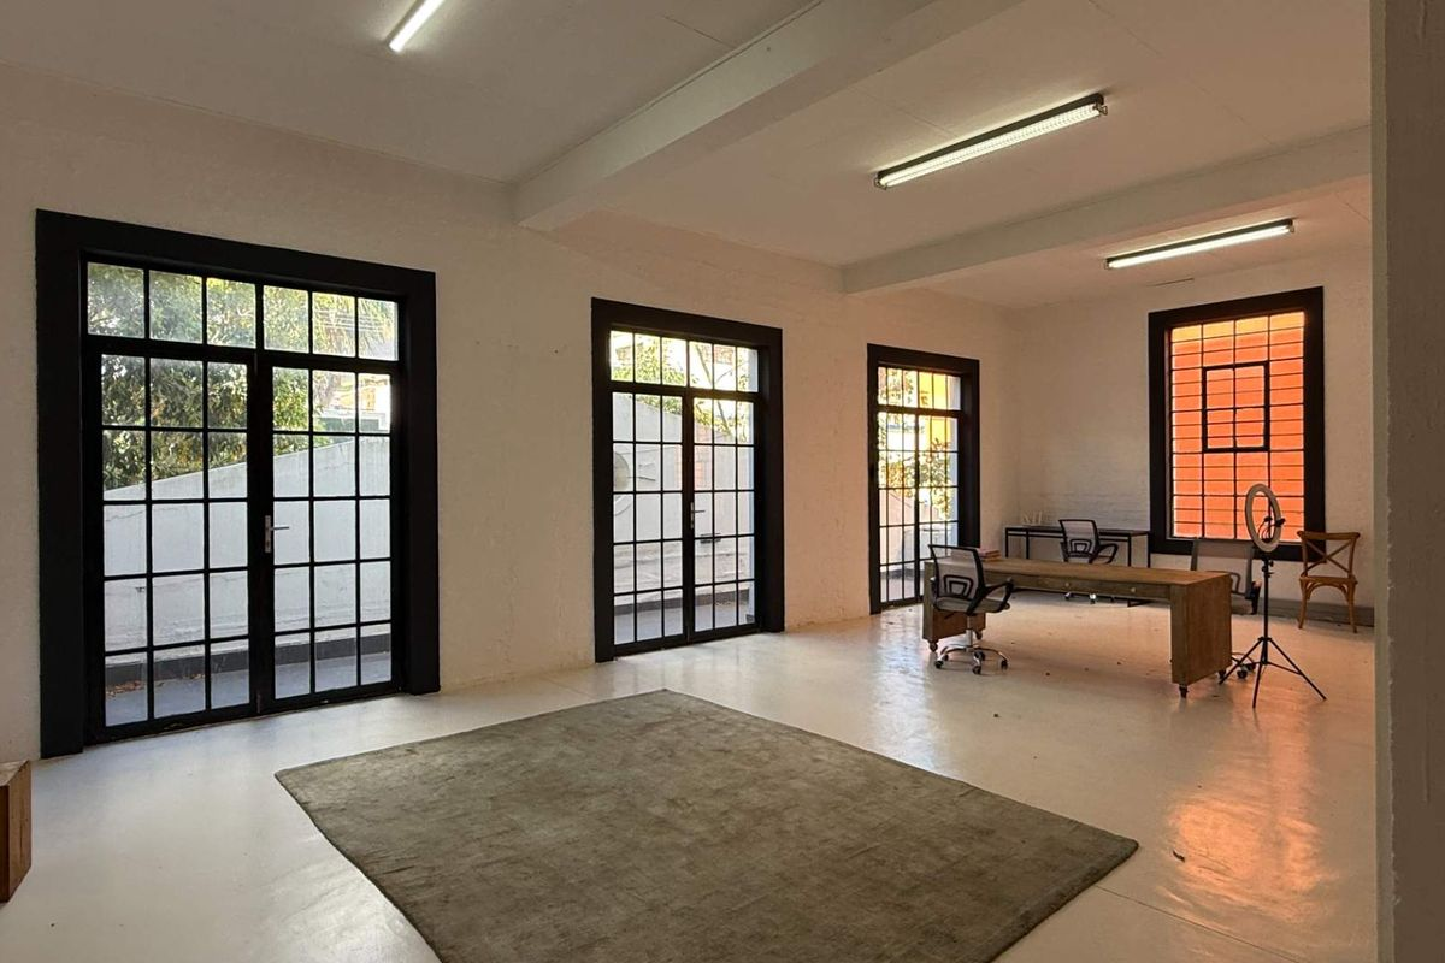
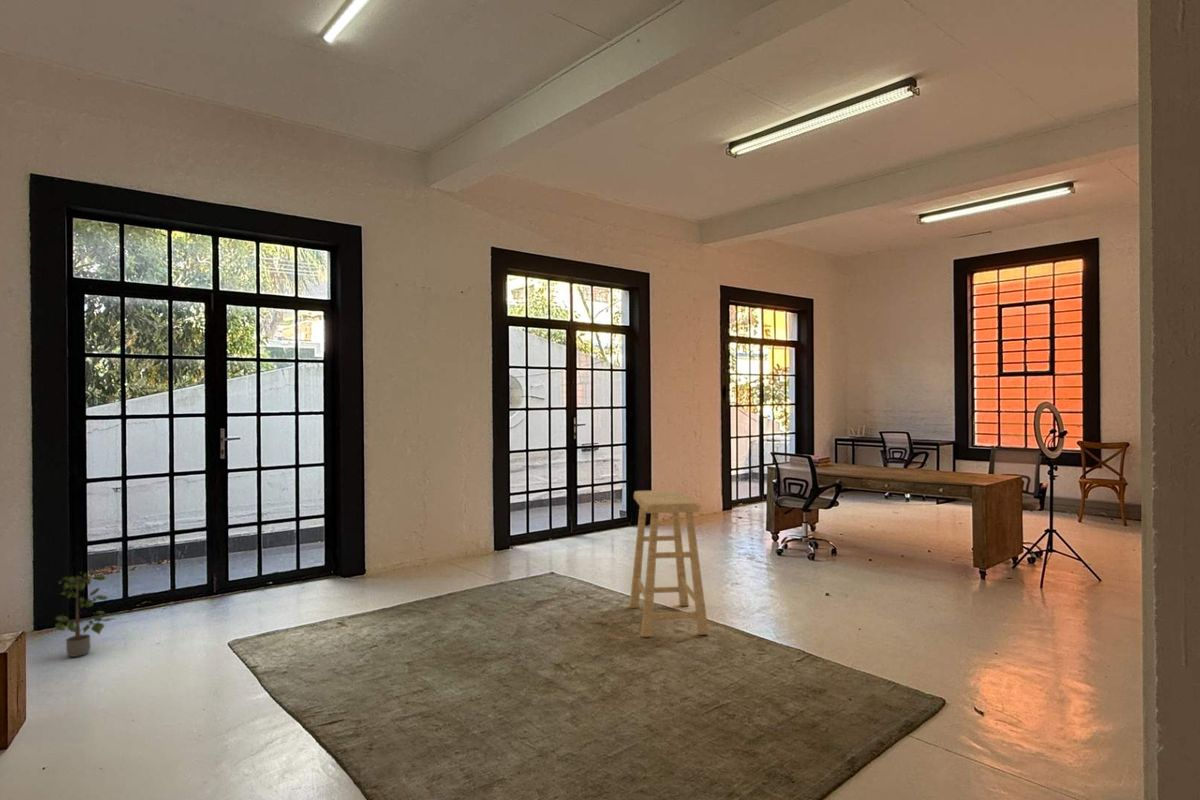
+ stool (665, 557)
+ potted plant (86, 606)
